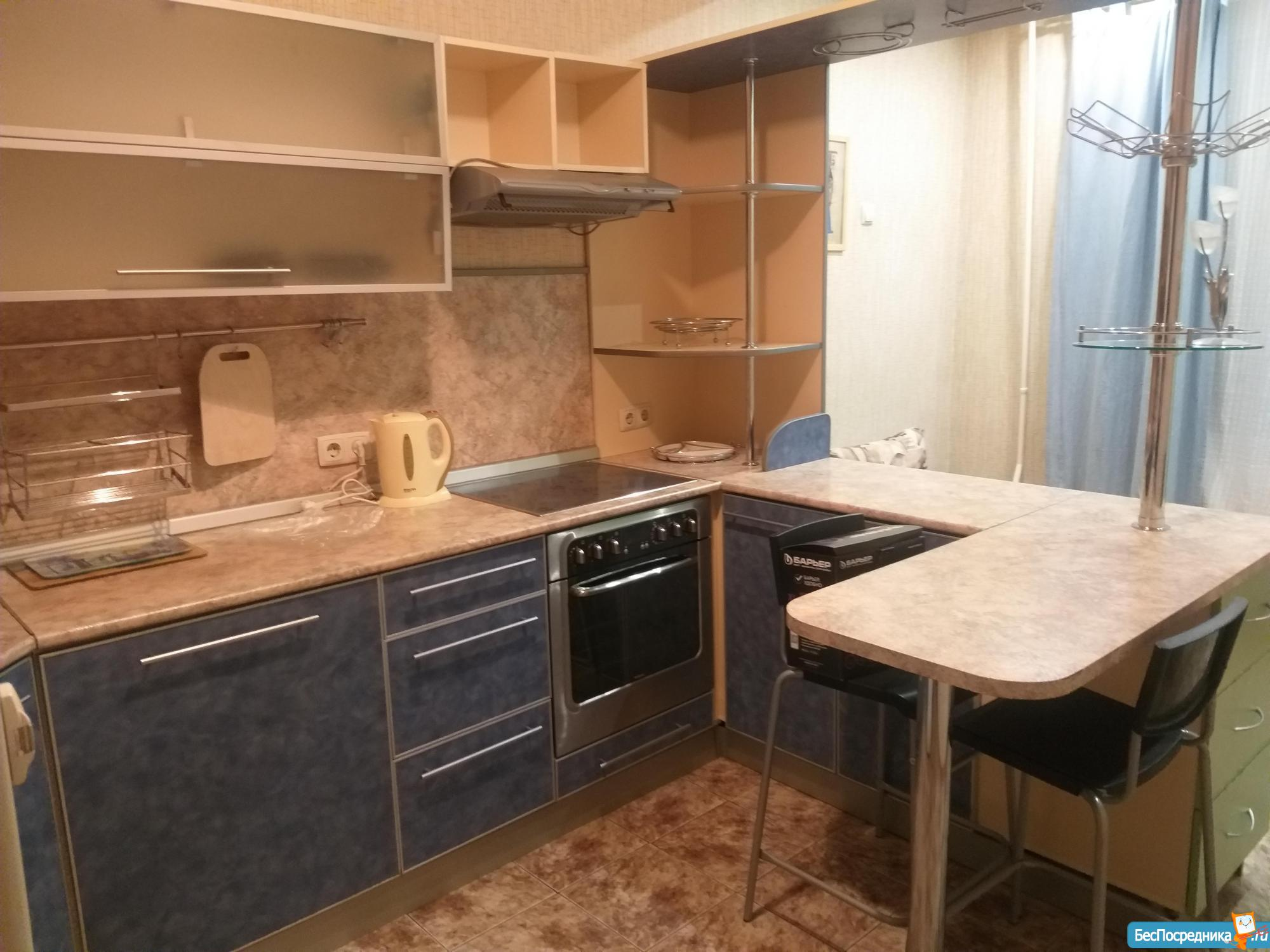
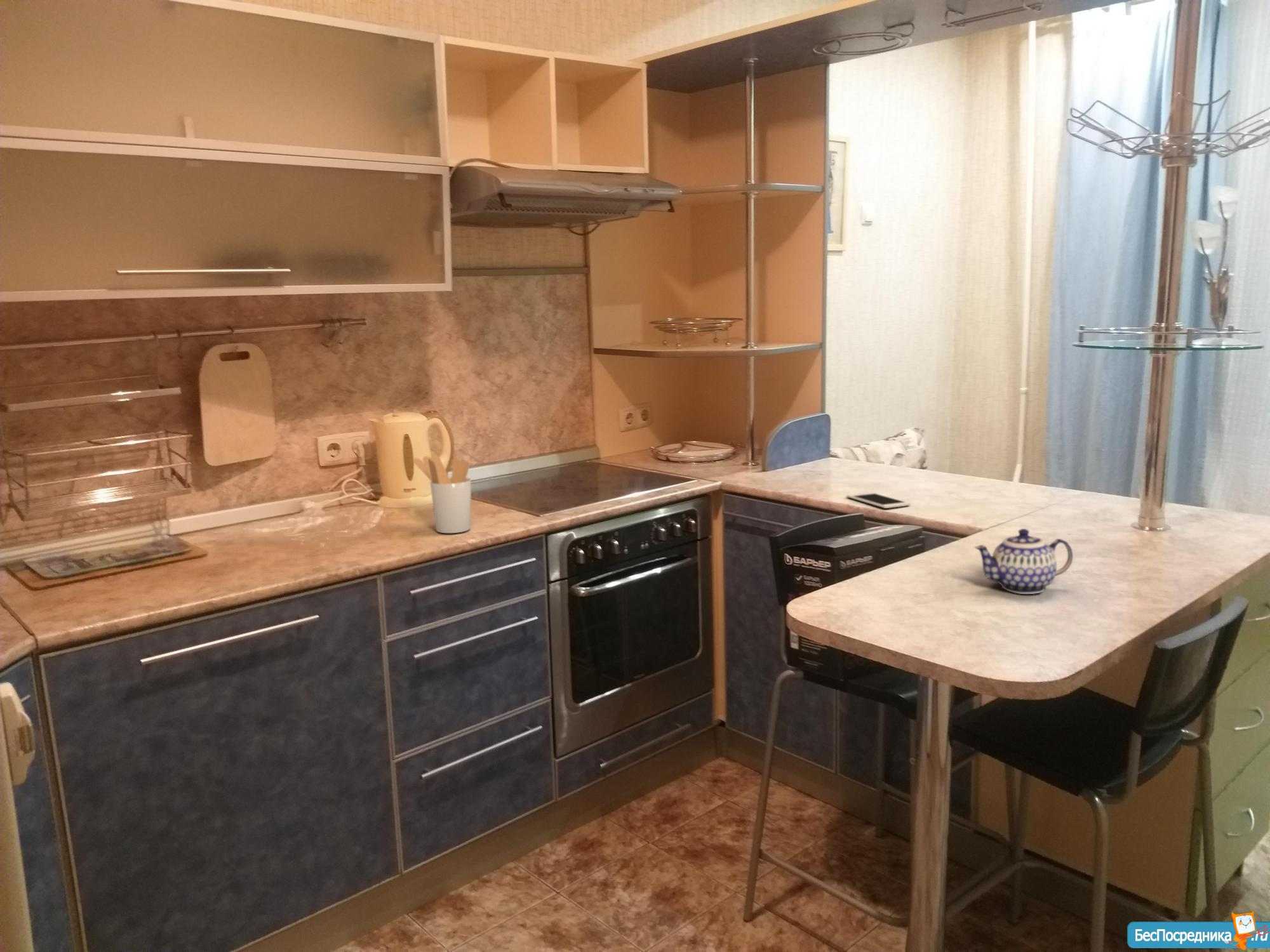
+ cell phone (878, 499)
+ utensil holder (443, 492)
+ teapot (1023, 559)
